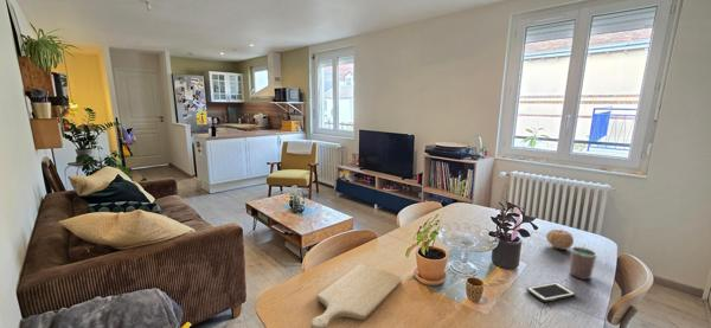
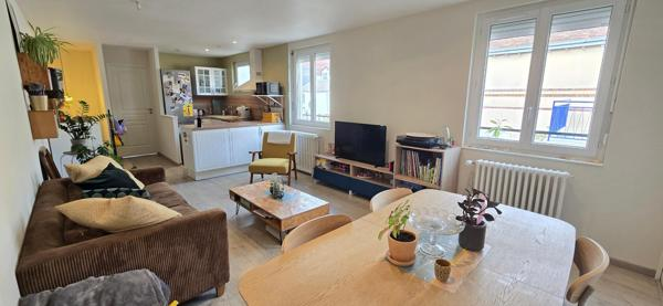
- cup (582, 263)
- chopping board (352, 295)
- cell phone (550, 291)
- fruit (559, 239)
